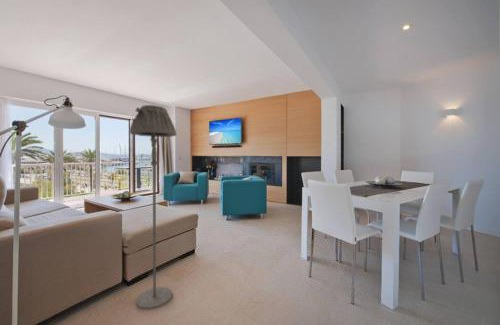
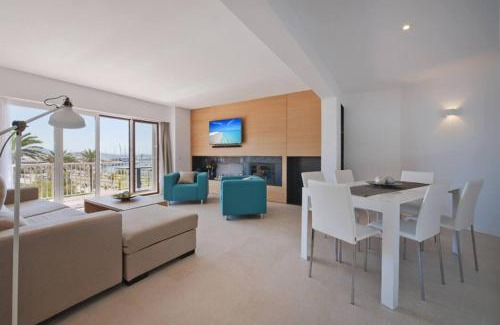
- floor lamp (154, 203)
